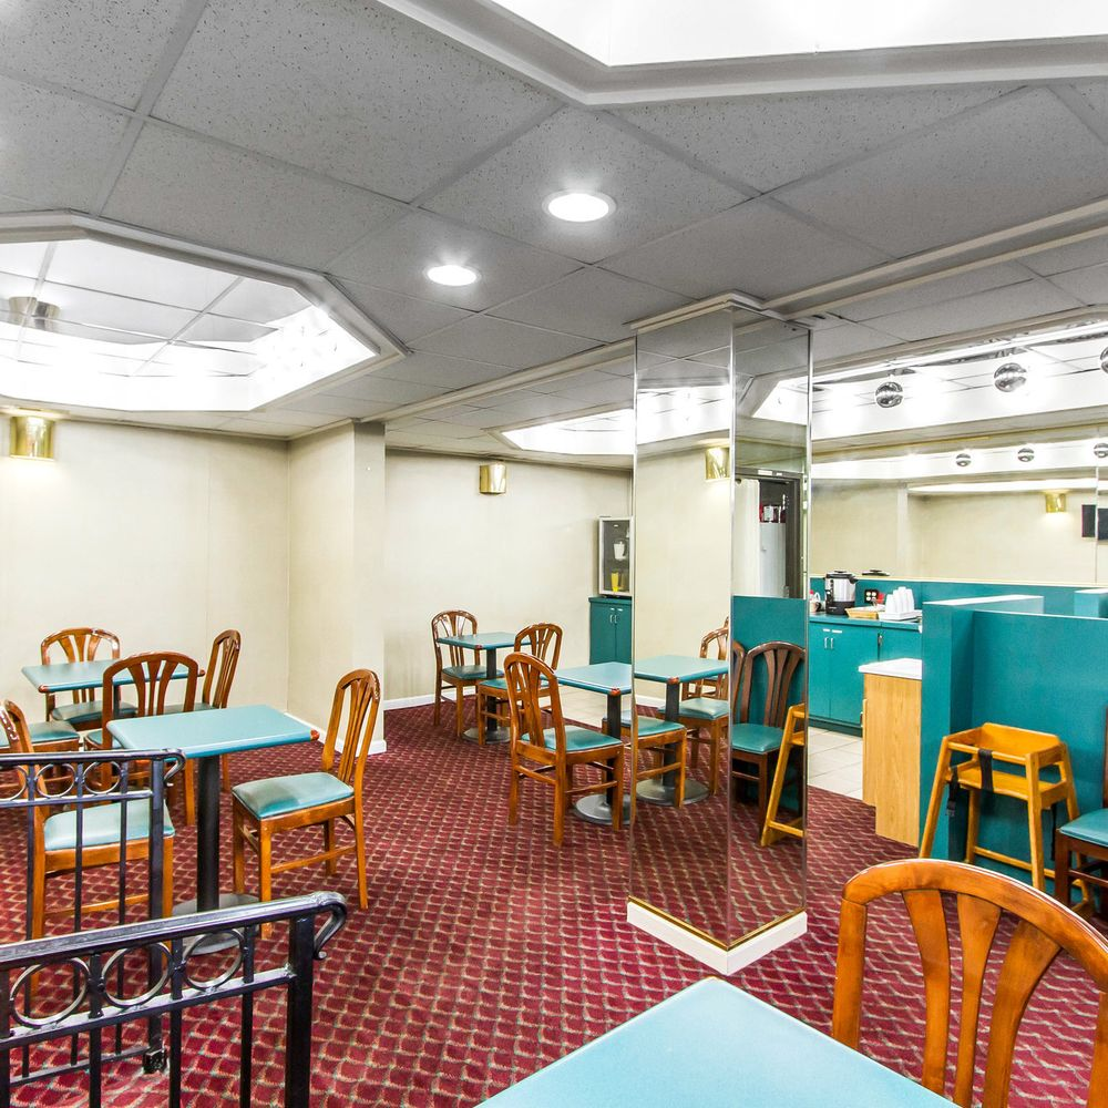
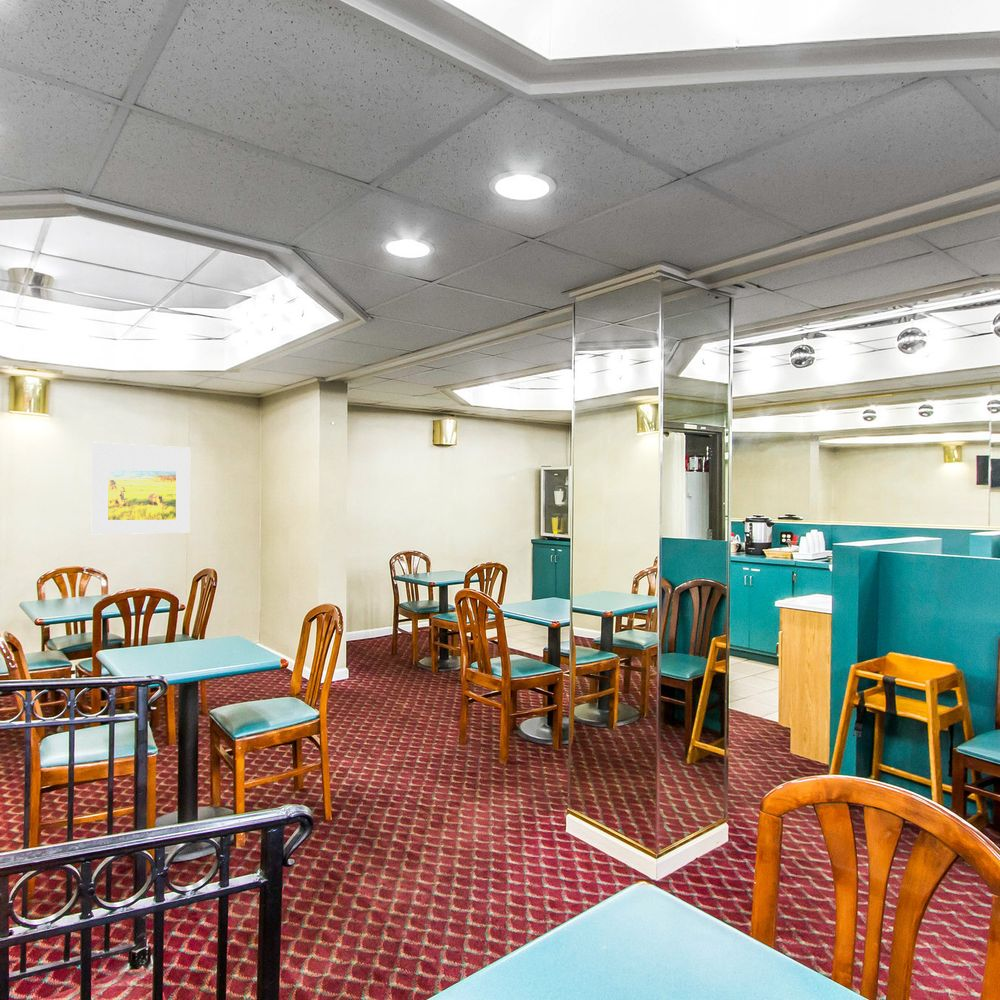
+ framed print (142, 489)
